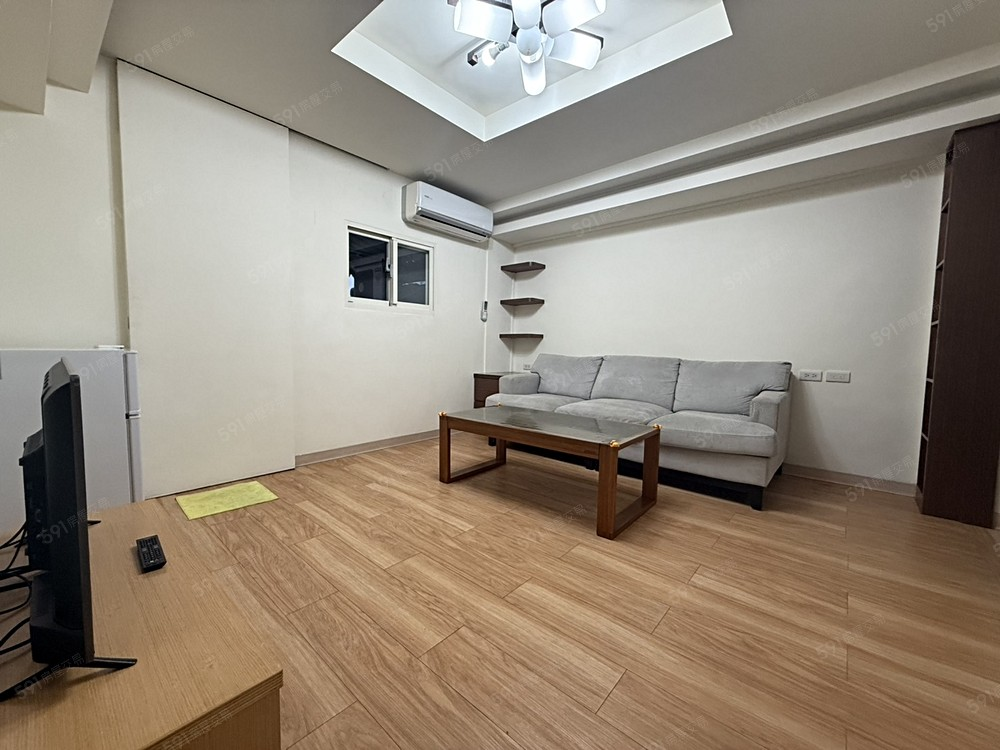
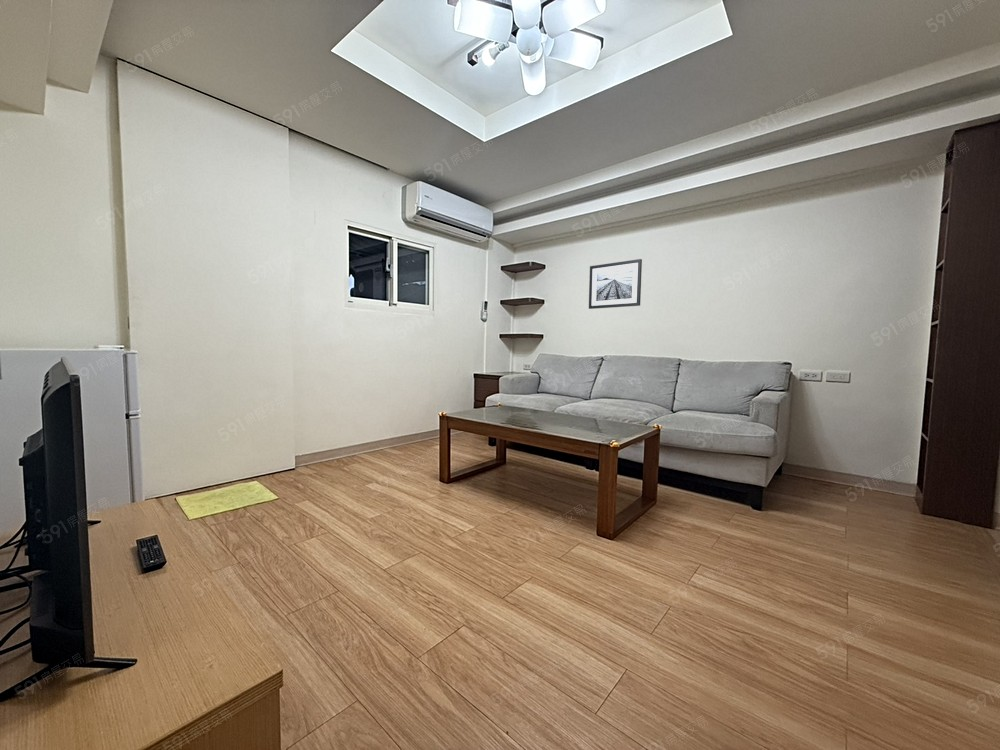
+ wall art (614, 285)
